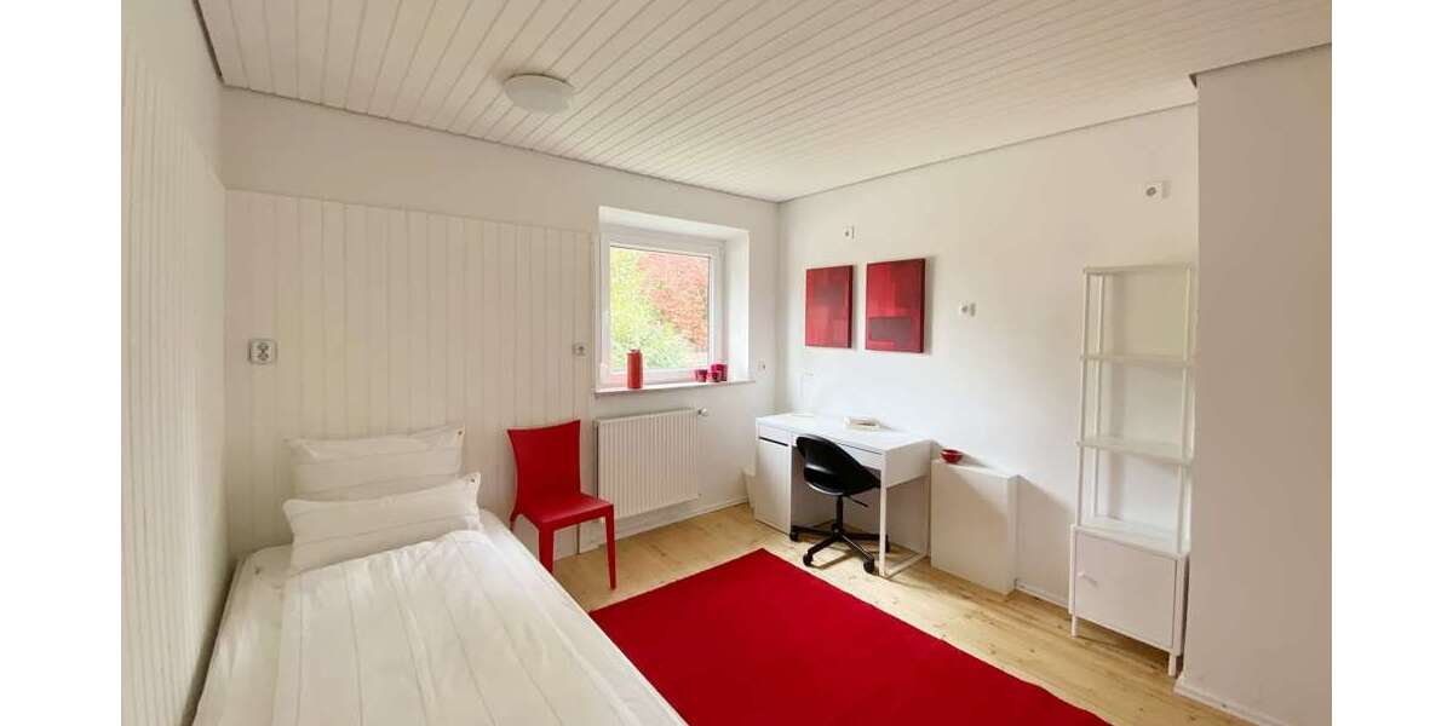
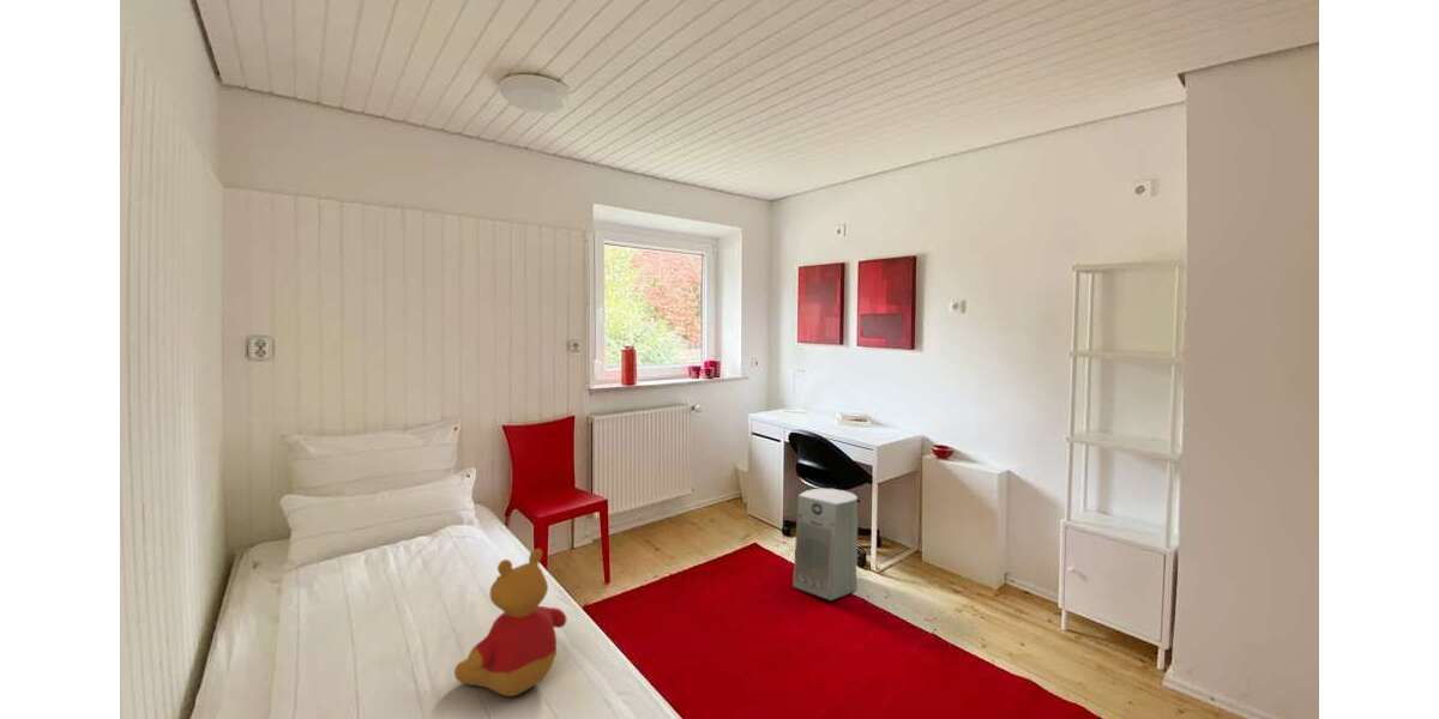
+ fan (829, 539)
+ stuffed bear (507, 615)
